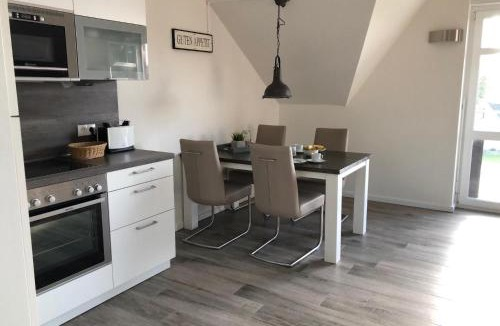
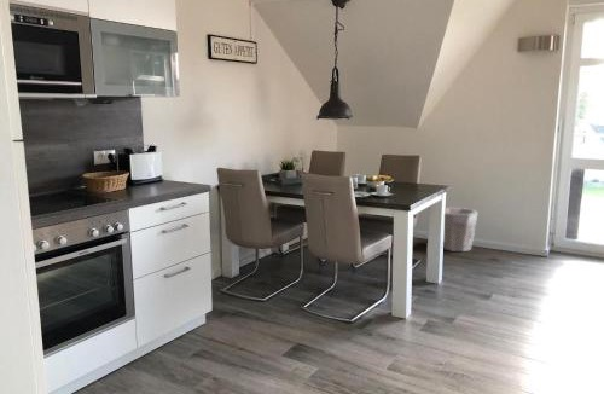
+ waste bin (457, 230)
